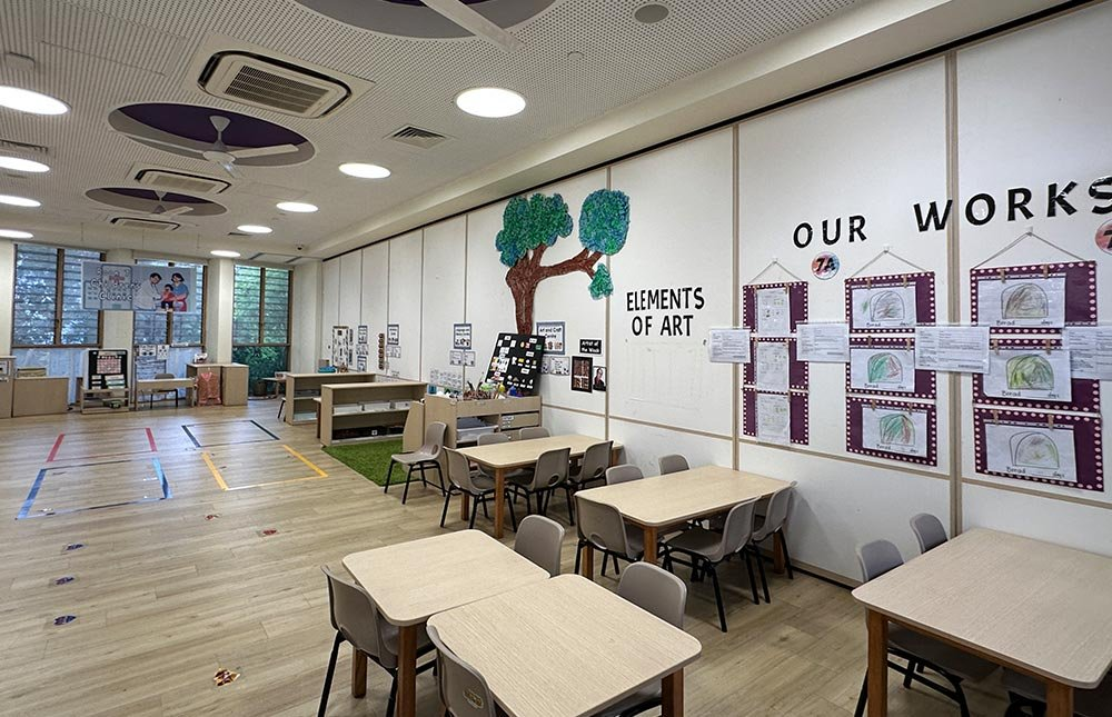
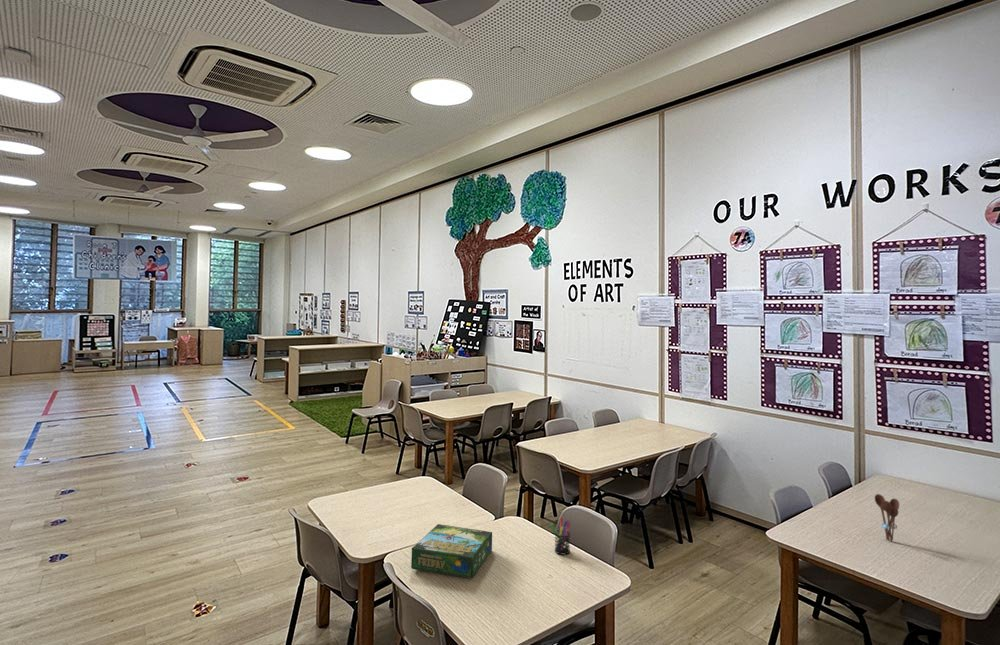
+ board game (453, 549)
+ utensil holder (887, 517)
+ pen holder (560, 535)
